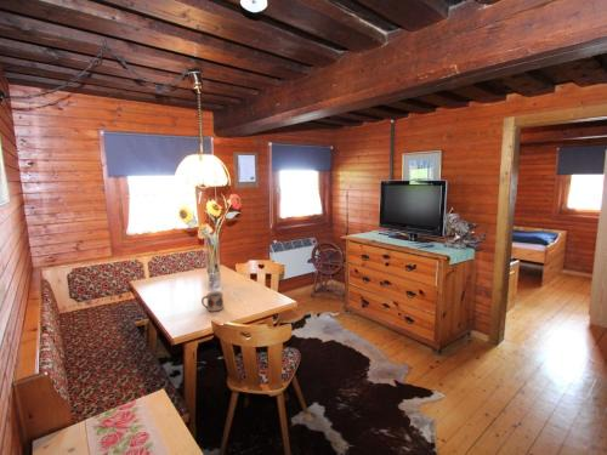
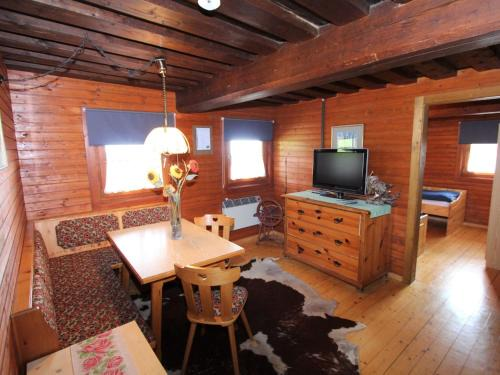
- mug (214, 301)
